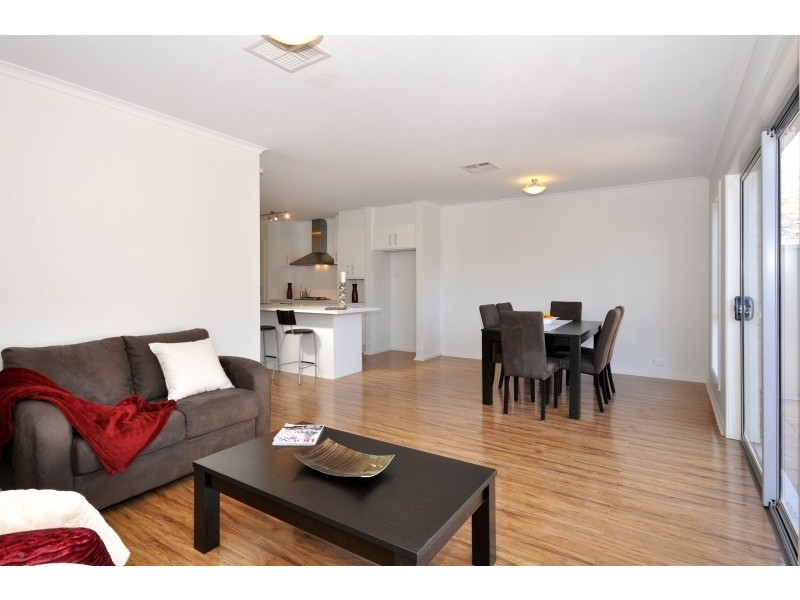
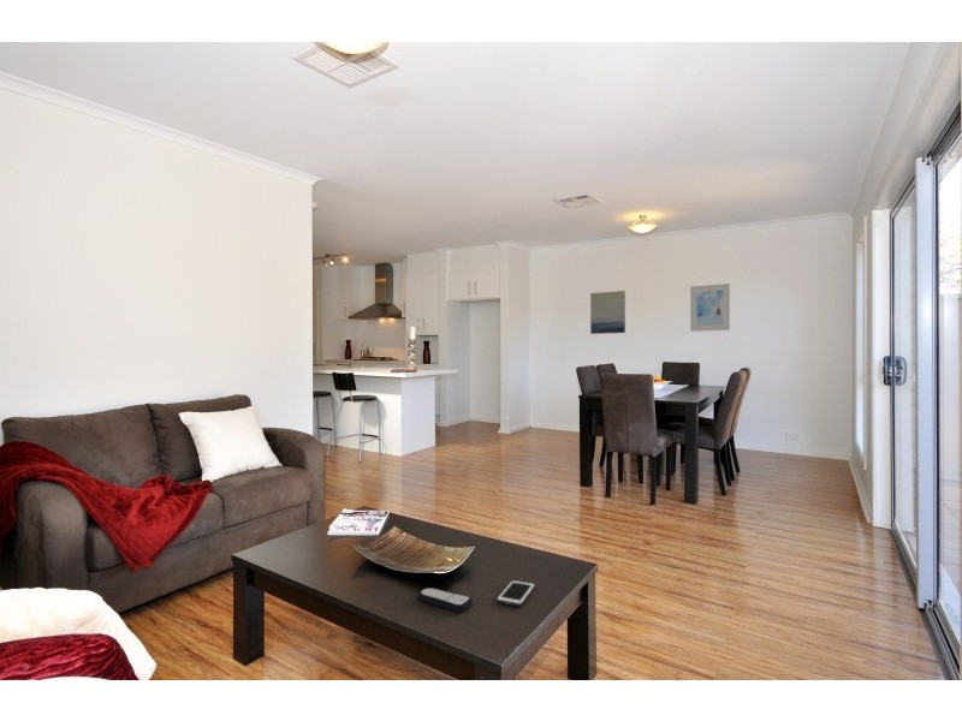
+ remote control (444, 598)
+ cell phone (516, 592)
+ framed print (709, 308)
+ wall art (607, 312)
